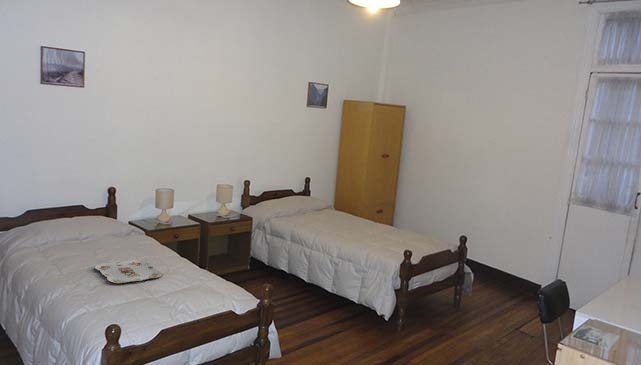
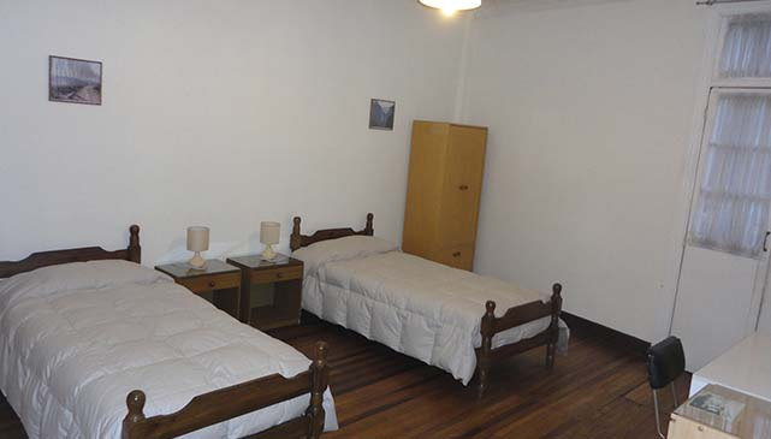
- serving tray (128, 271)
